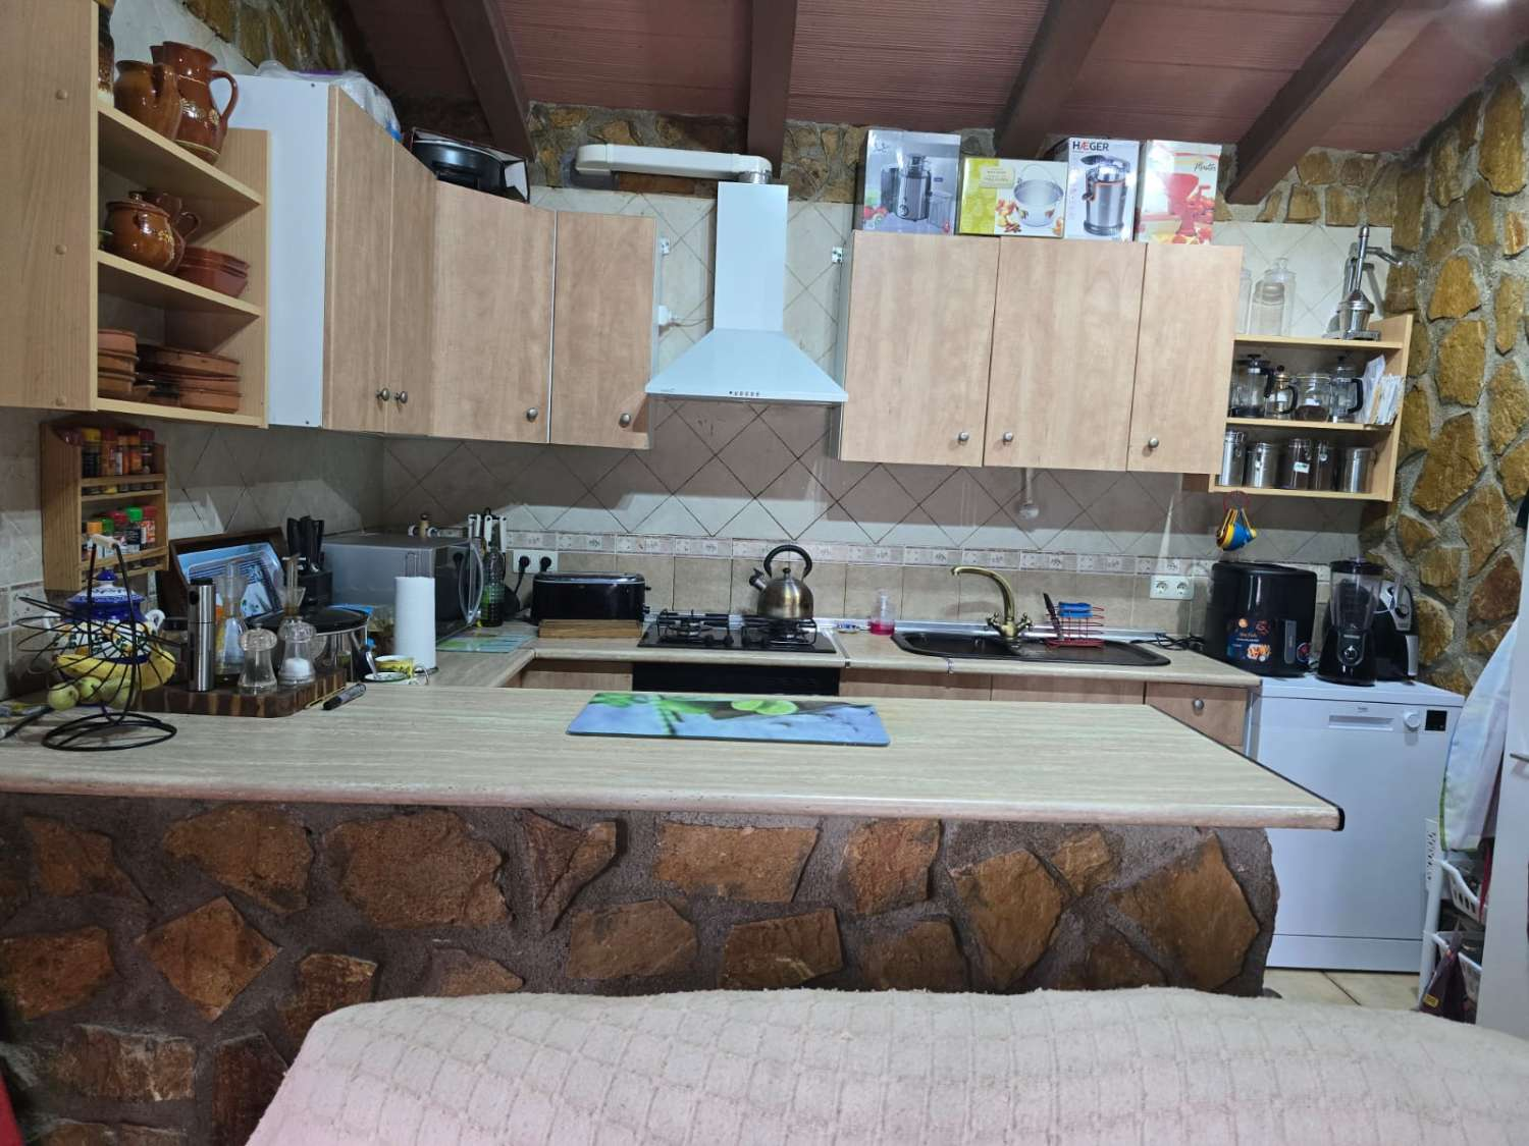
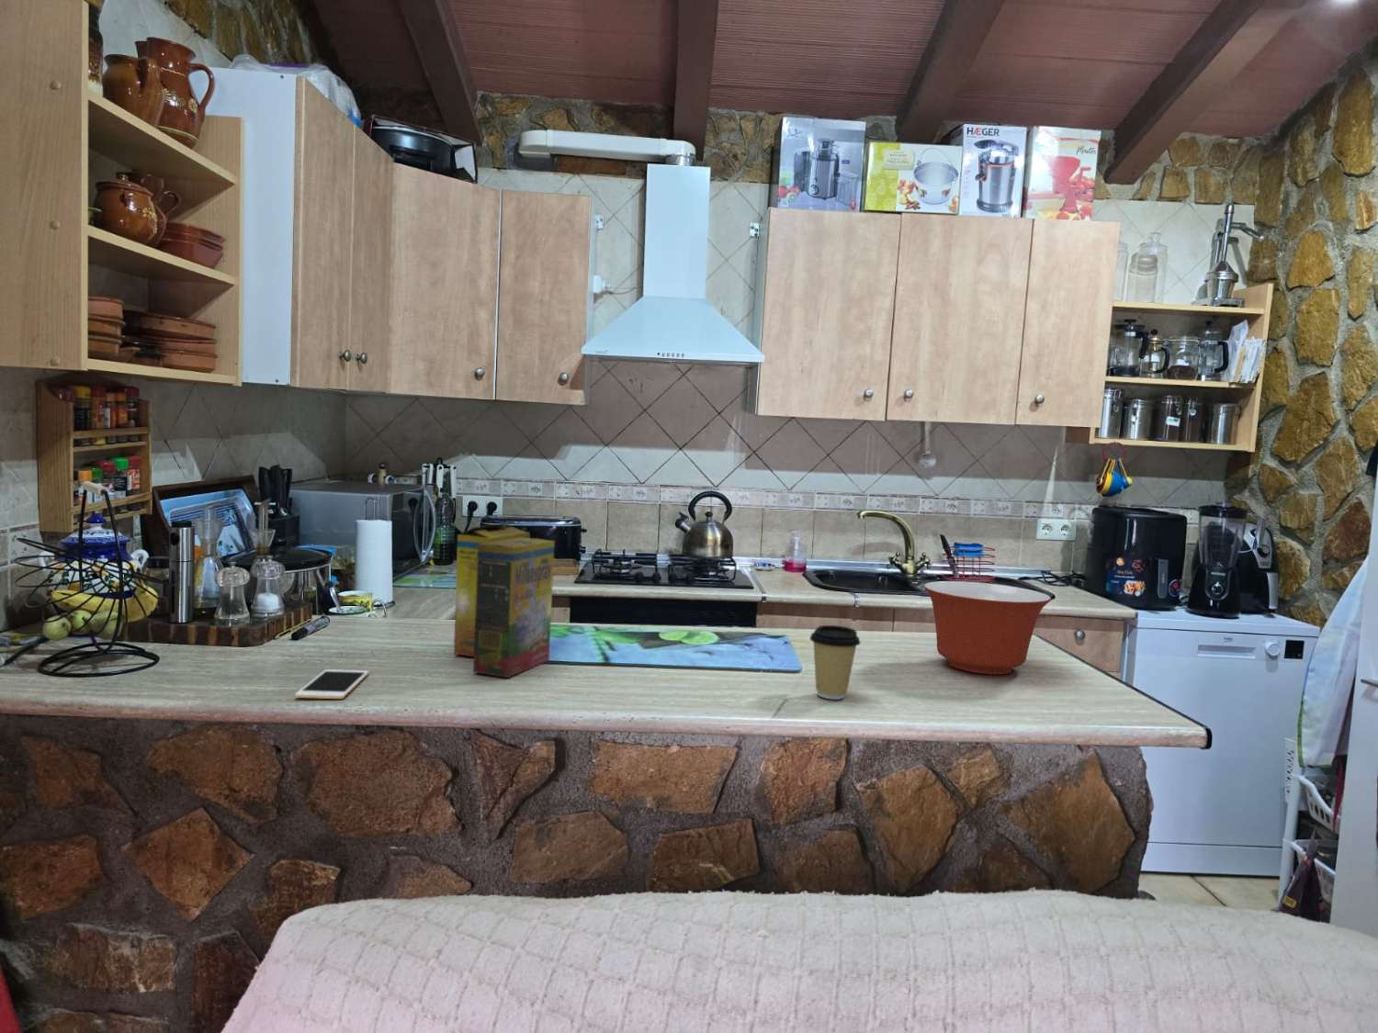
+ coffee cup (833, 662)
+ cereal box (503, 592)
+ cell phone (333, 684)
+ mixing bowl (982, 628)
